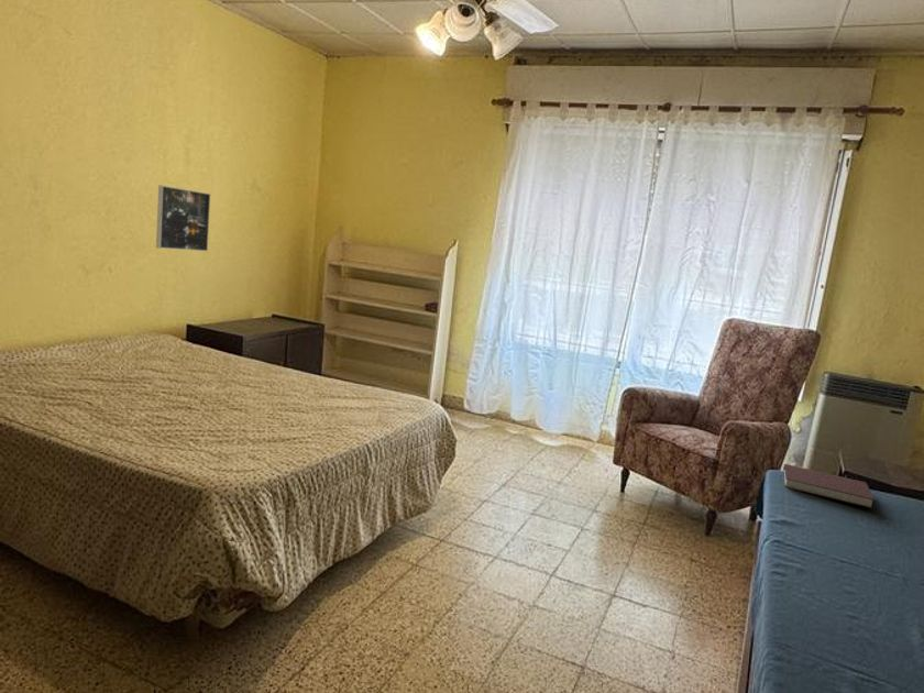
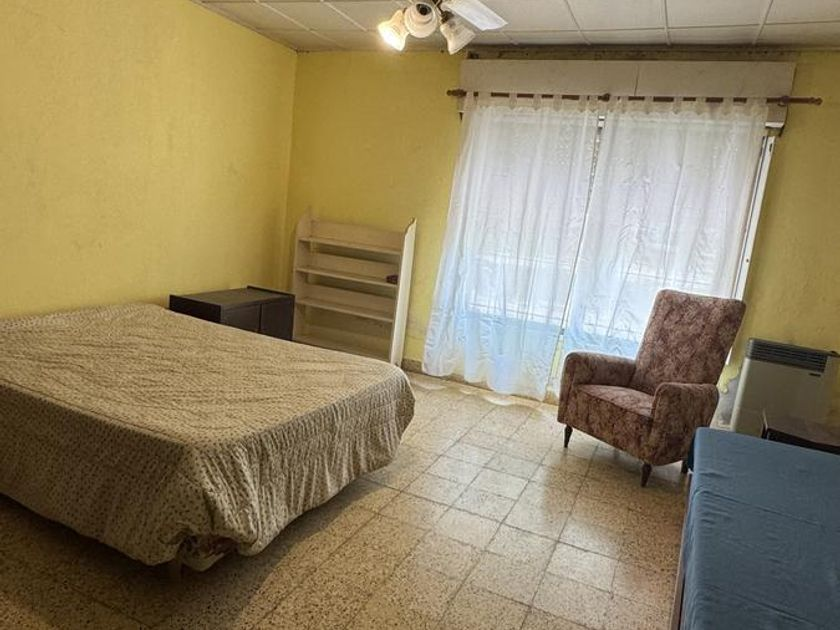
- notebook (825, 484)
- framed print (184, 219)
